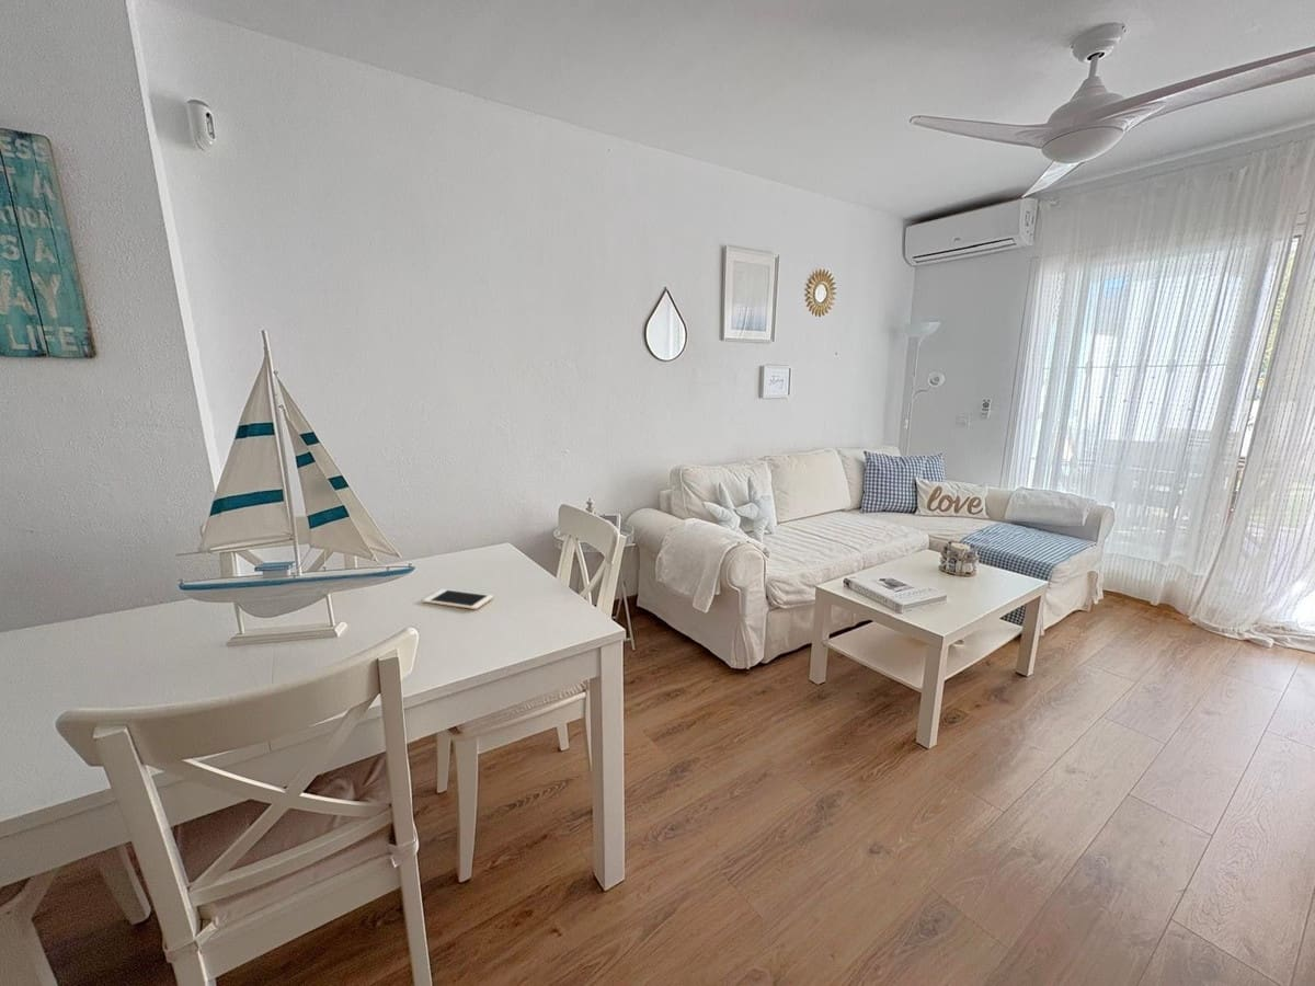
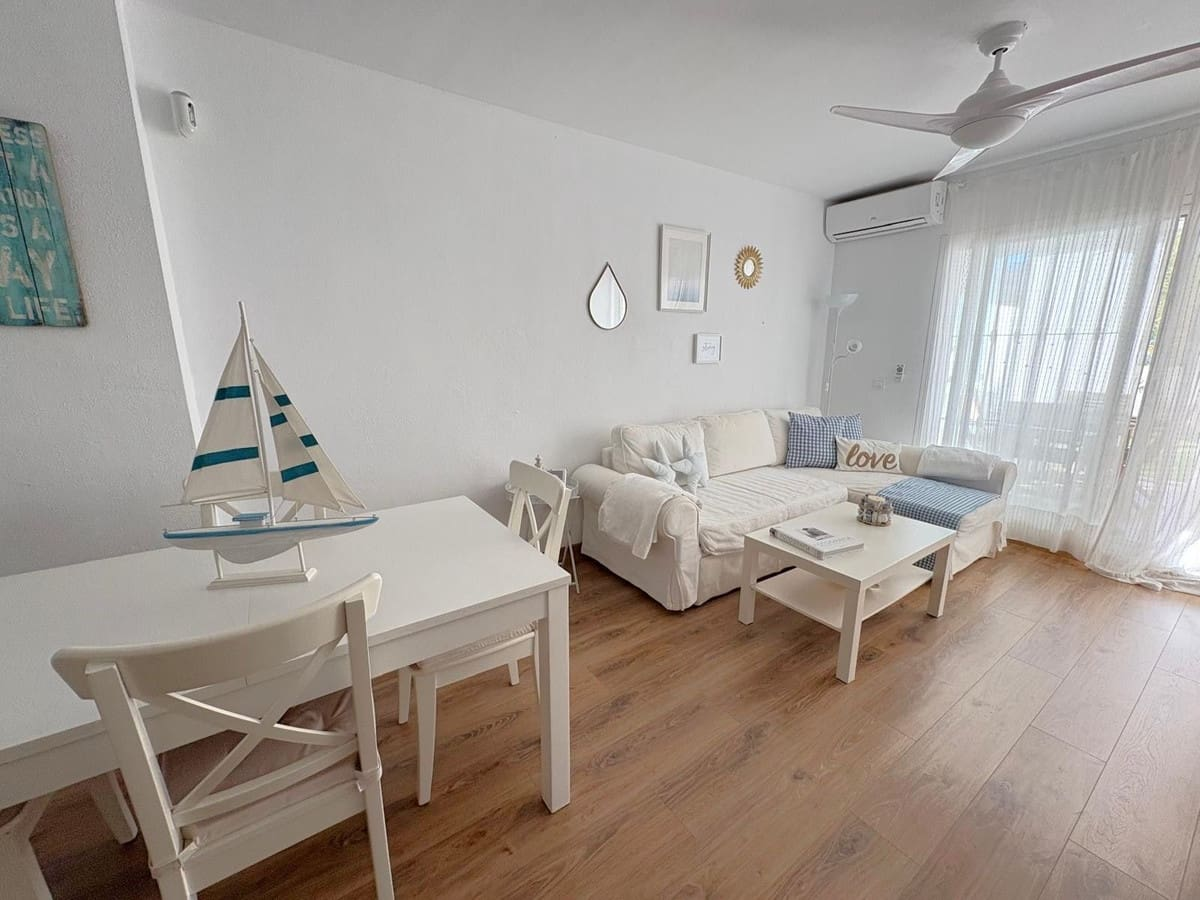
- cell phone (458, 598)
